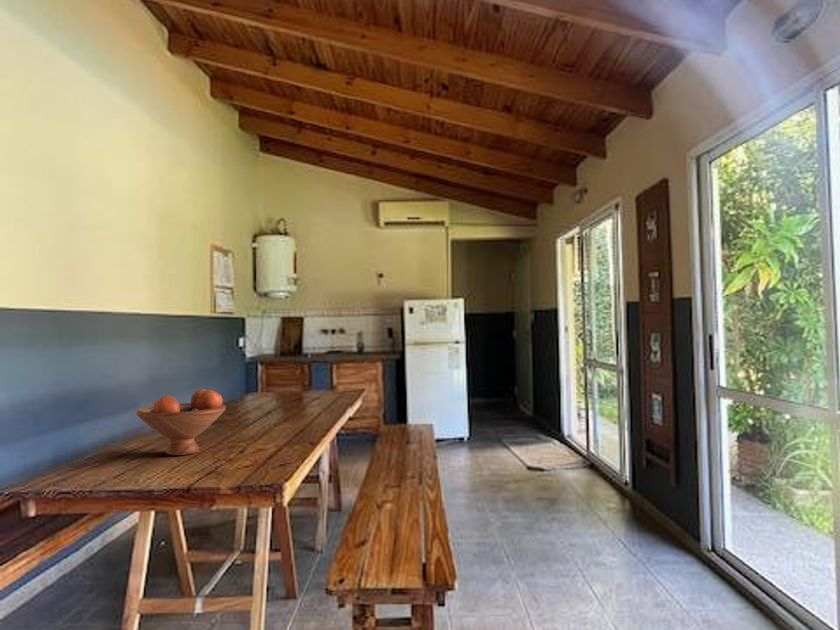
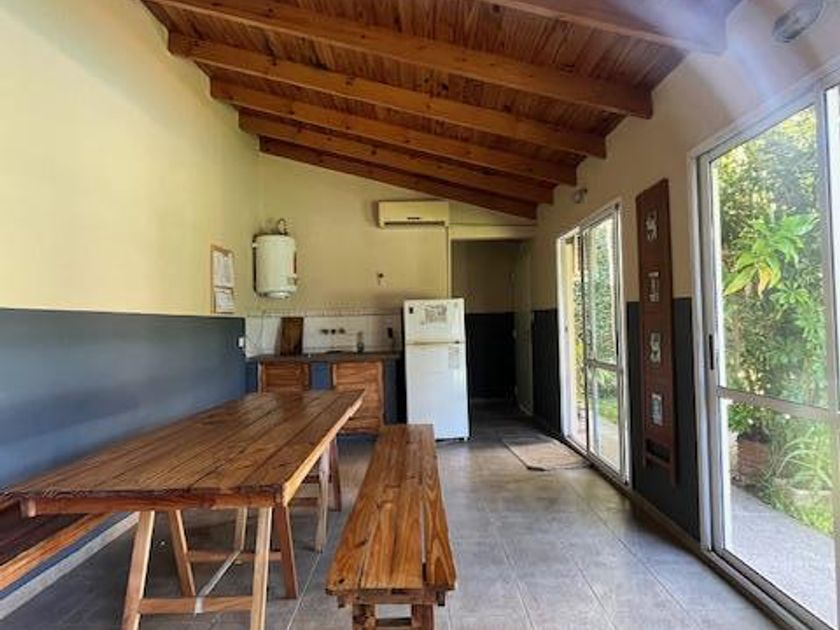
- fruit bowl (182, 421)
